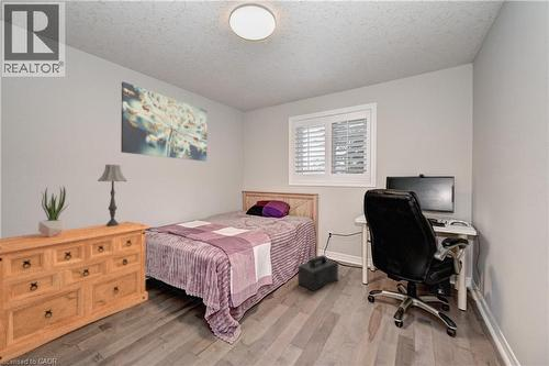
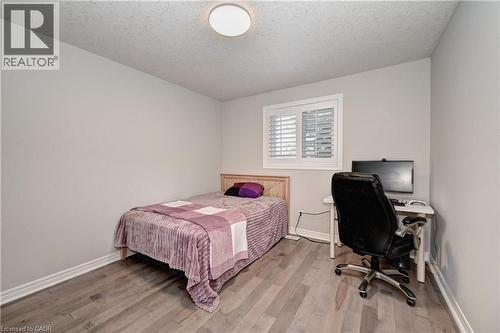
- table lamp (112, 195)
- potted plant (55, 210)
- dresser (77, 275)
- wall art (170, 127)
- speaker (318, 269)
